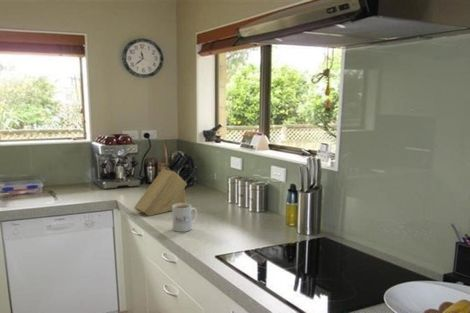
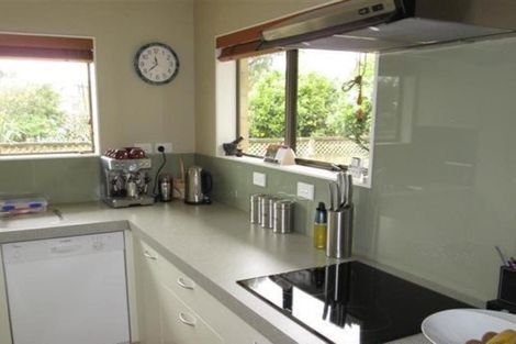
- mug (185, 216)
- knife block (166, 181)
